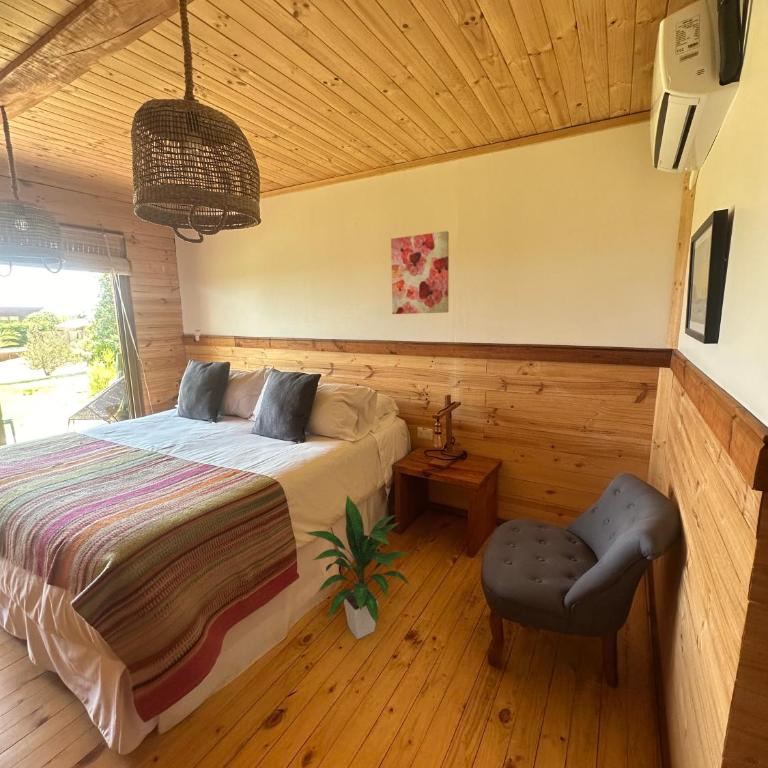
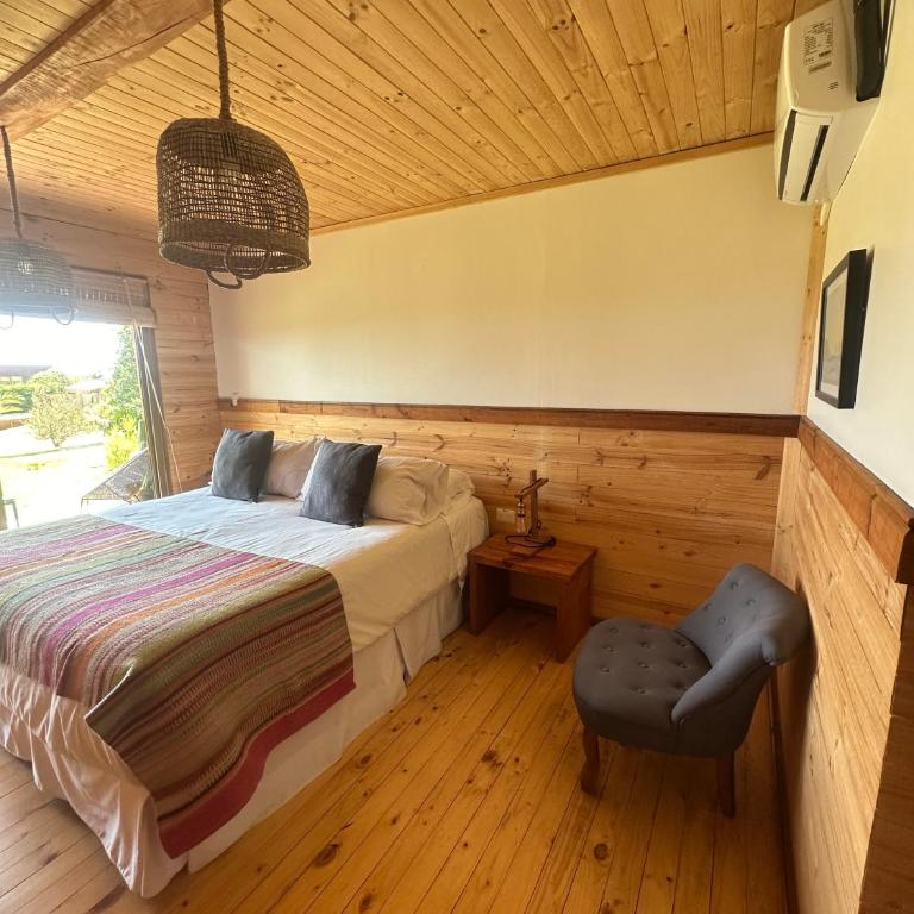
- indoor plant (364, 569)
- wall art (419, 274)
